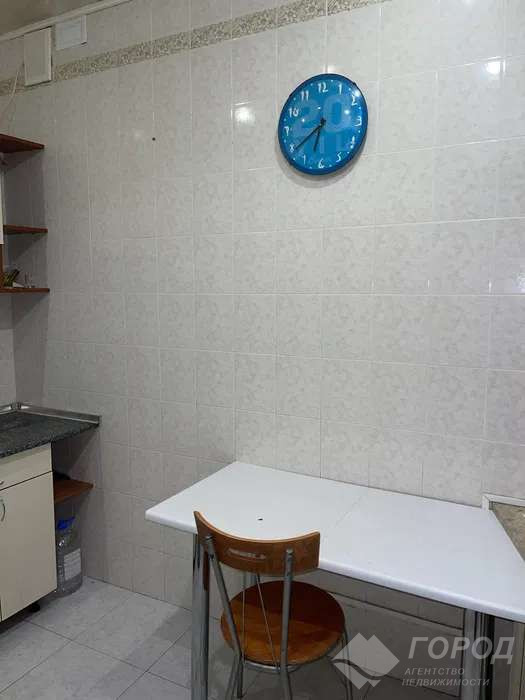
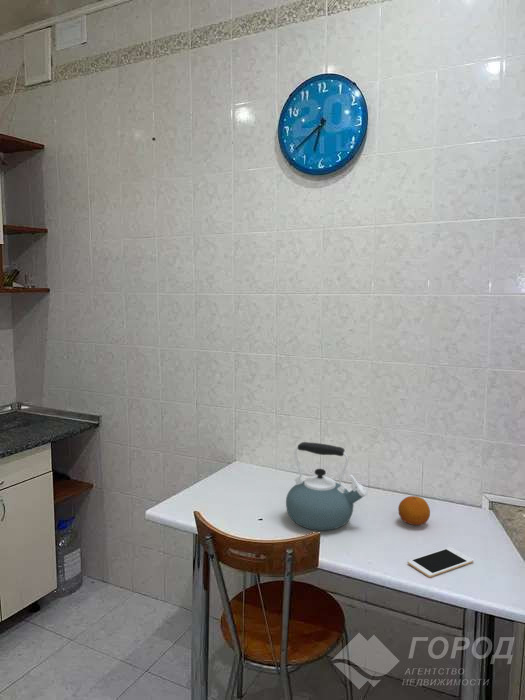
+ fruit (414, 510)
+ kettle (326, 483)
+ cell phone (440, 561)
